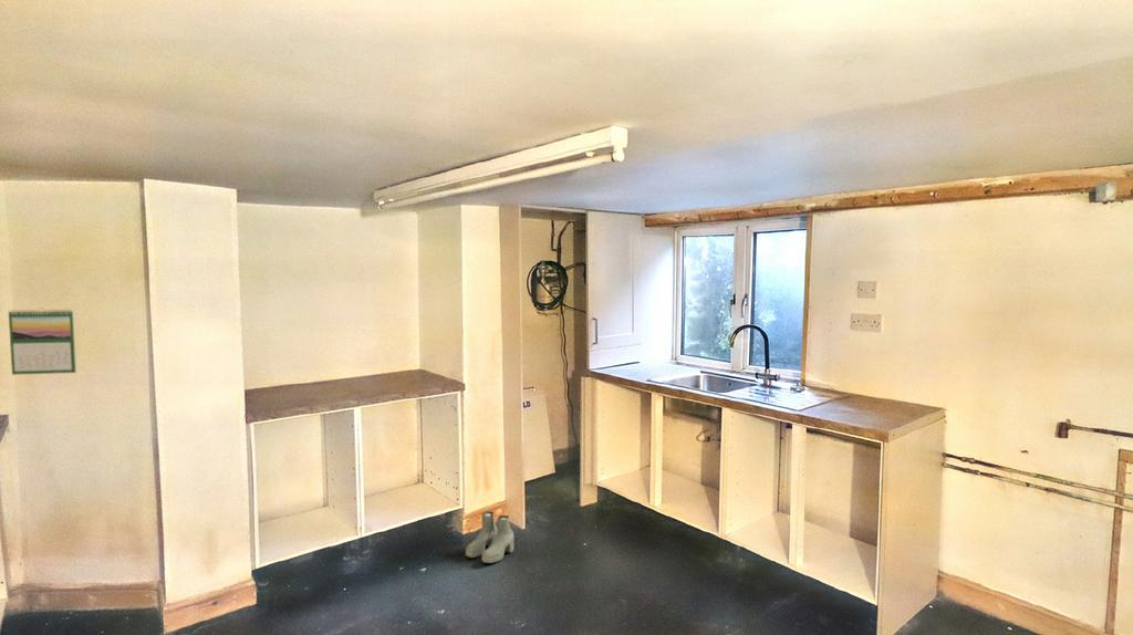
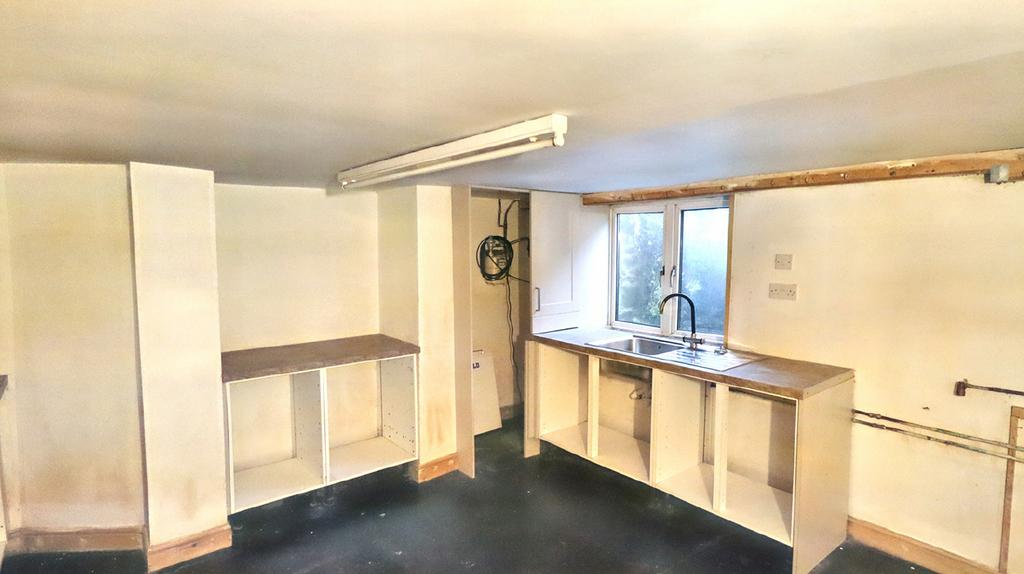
- boots (490, 535)
- calendar (42, 341)
